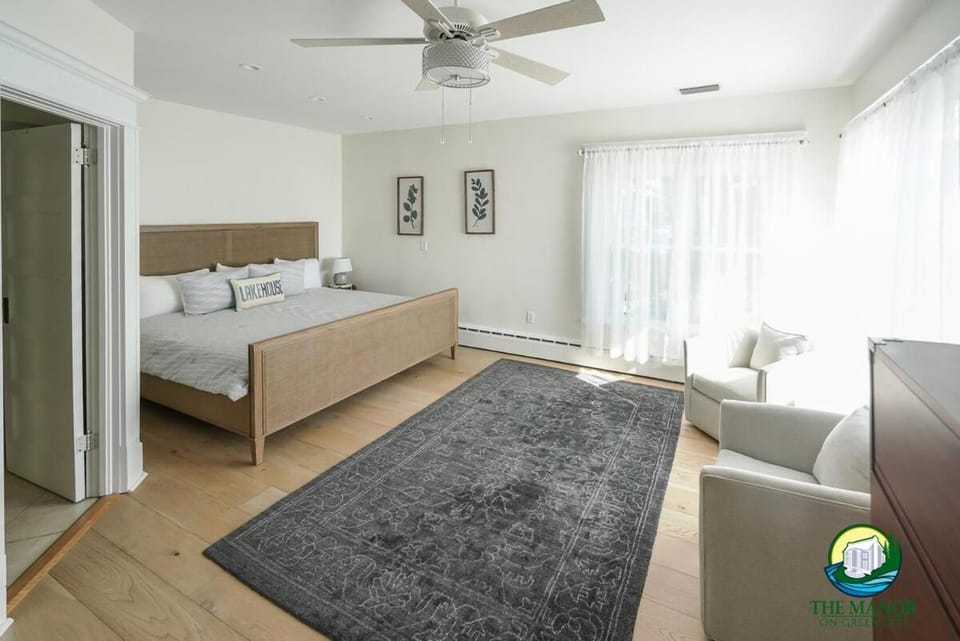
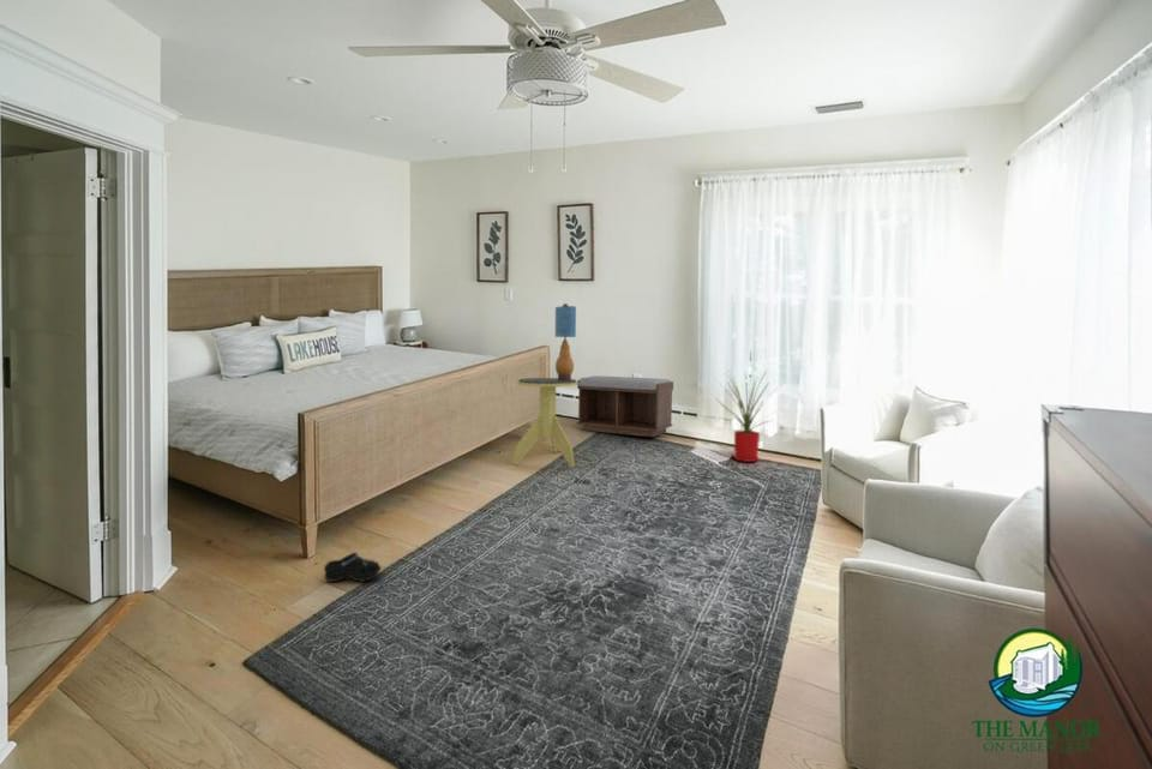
+ side table (545, 421)
+ bench (624, 404)
+ house plant (748, 415)
+ shoe (353, 565)
+ table lamp (565, 341)
